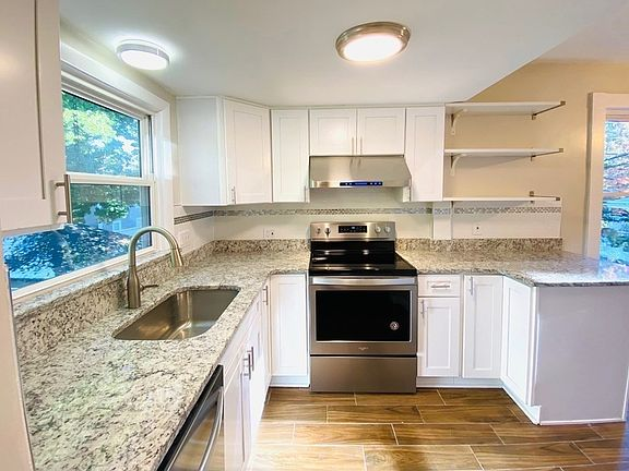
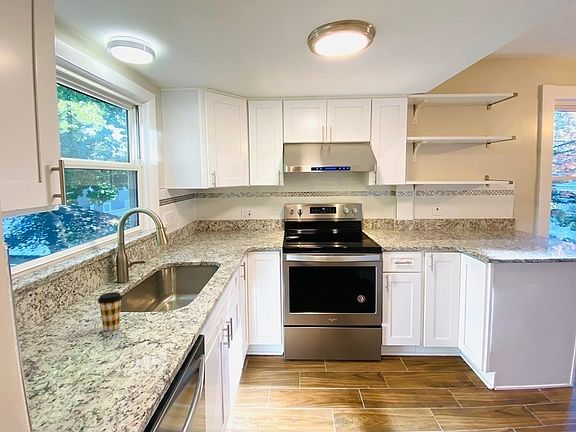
+ coffee cup (110, 311)
